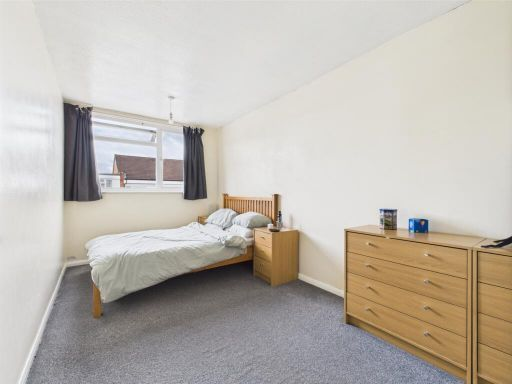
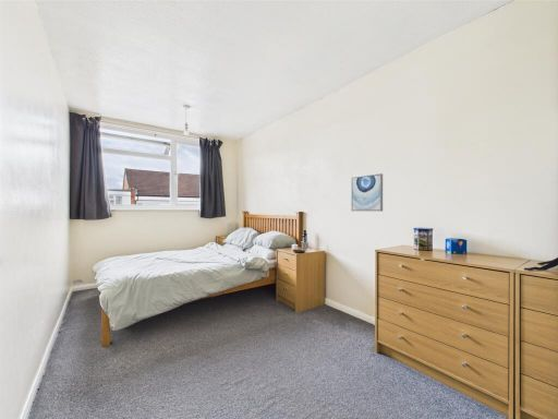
+ wall art (366, 193)
